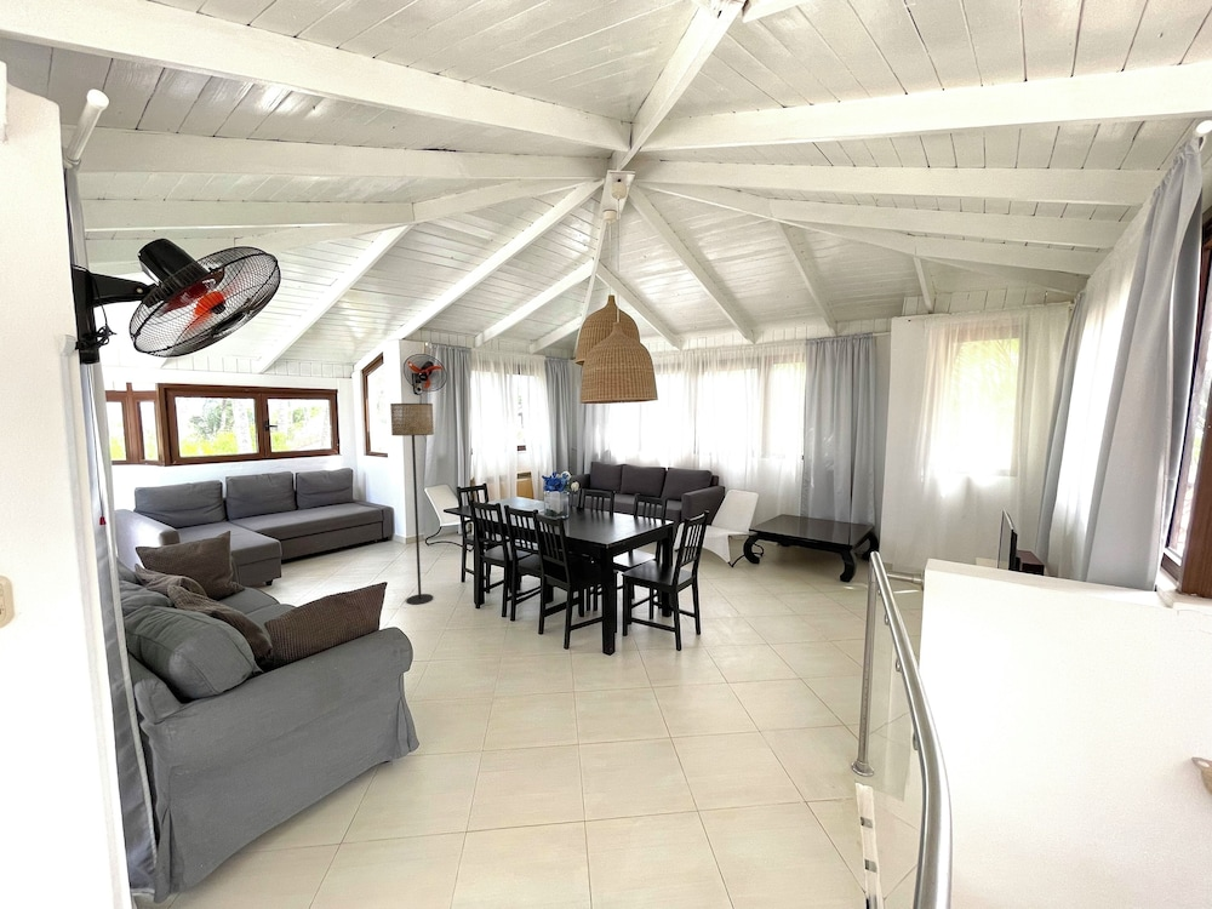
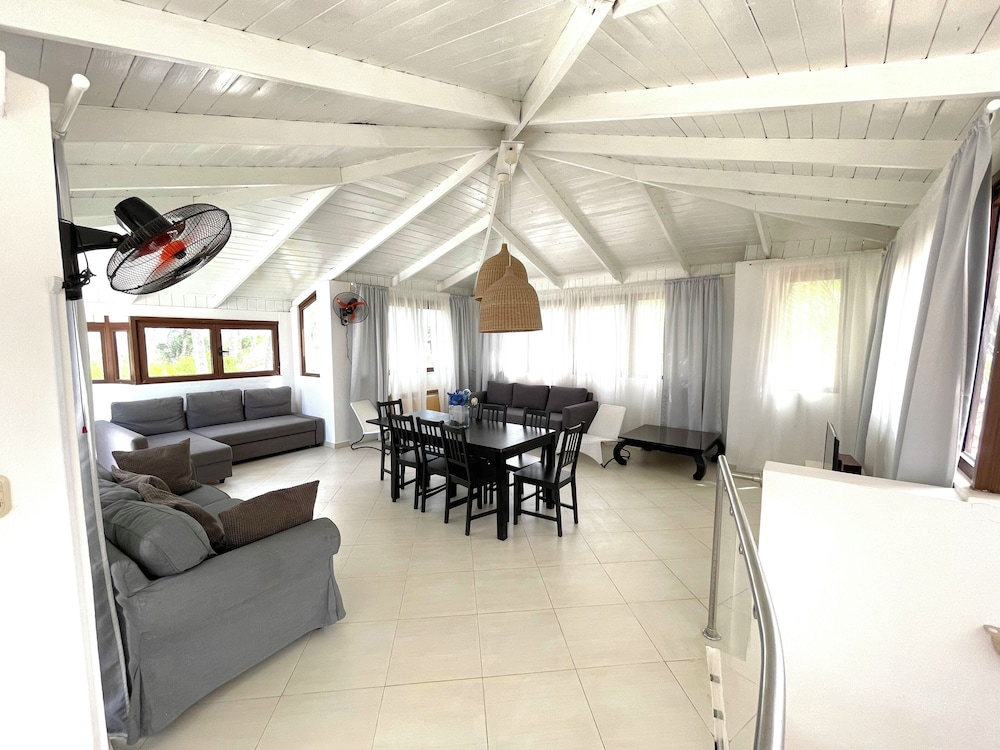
- floor lamp (416, 503)
